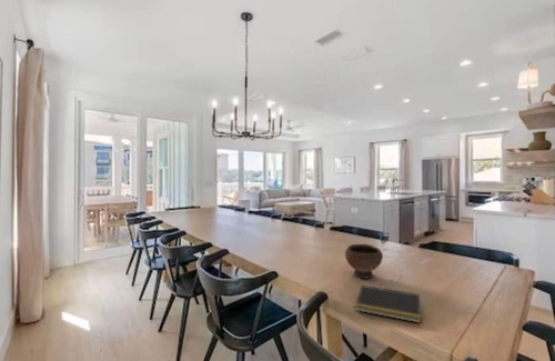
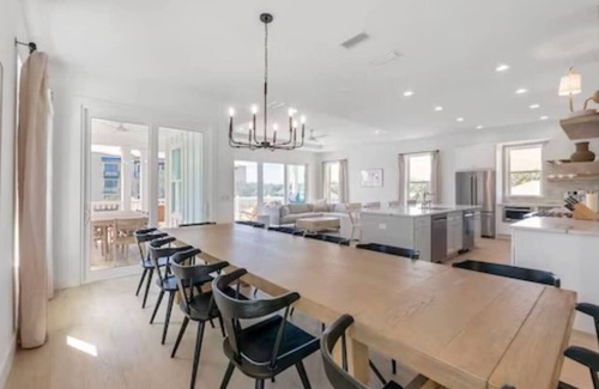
- bowl (363, 261)
- notepad (387, 301)
